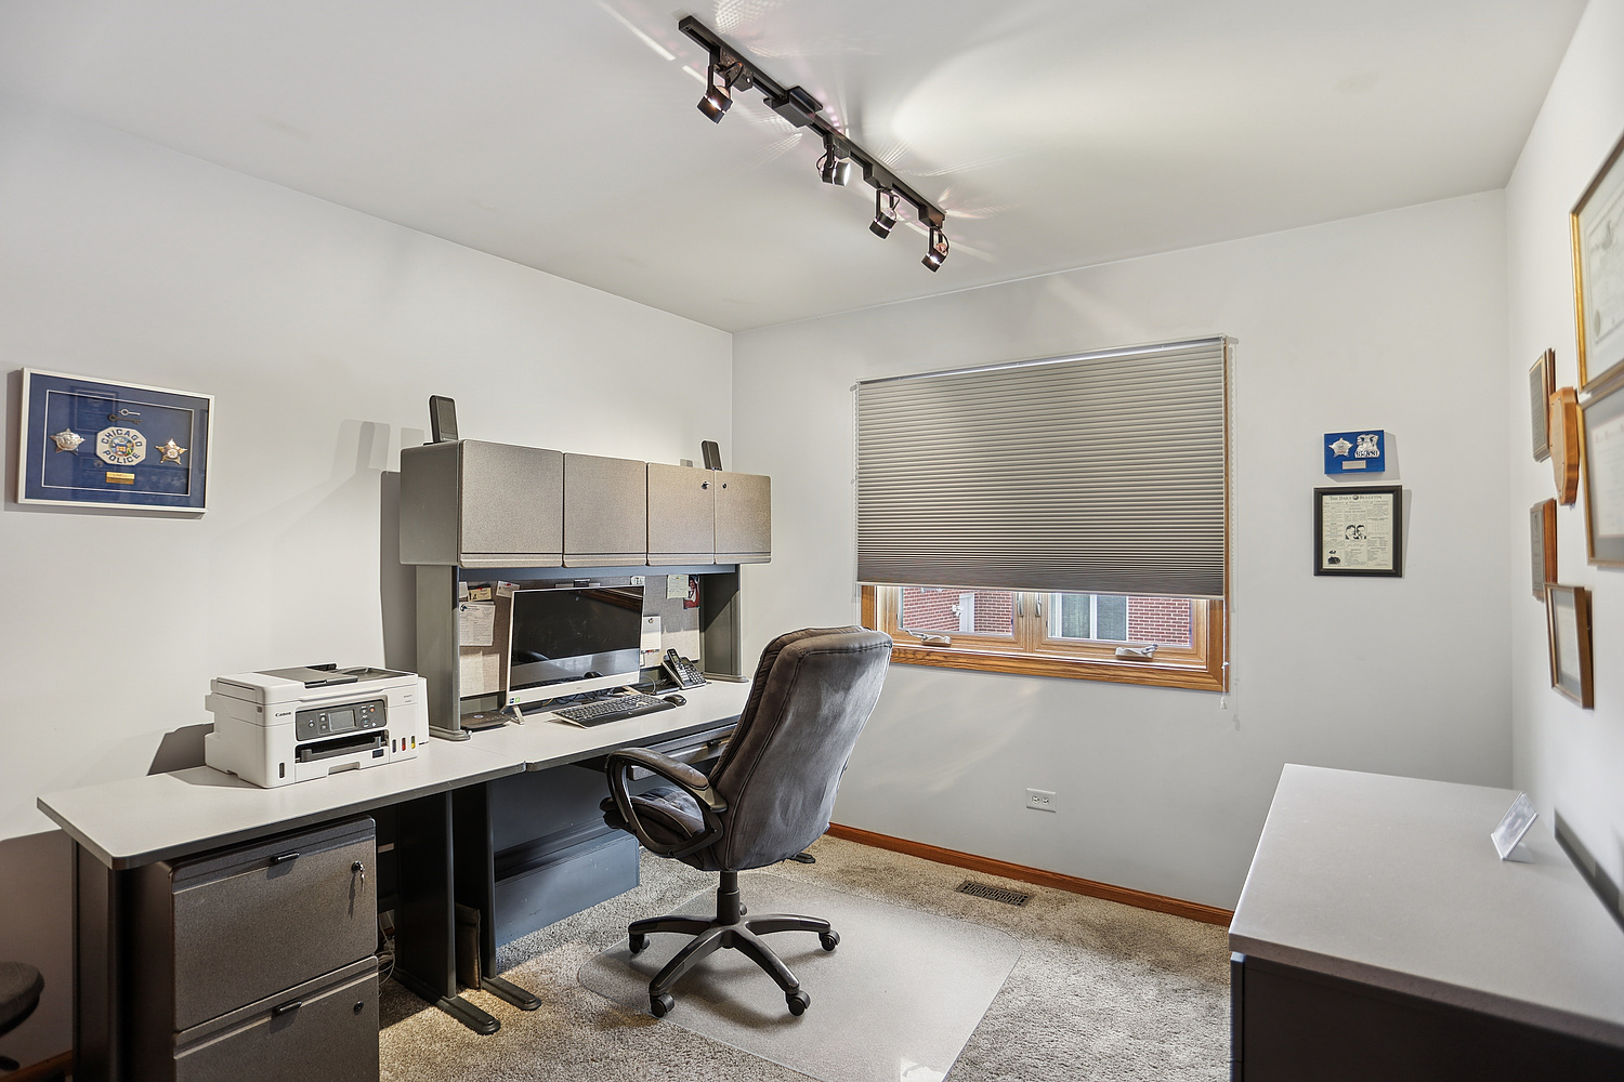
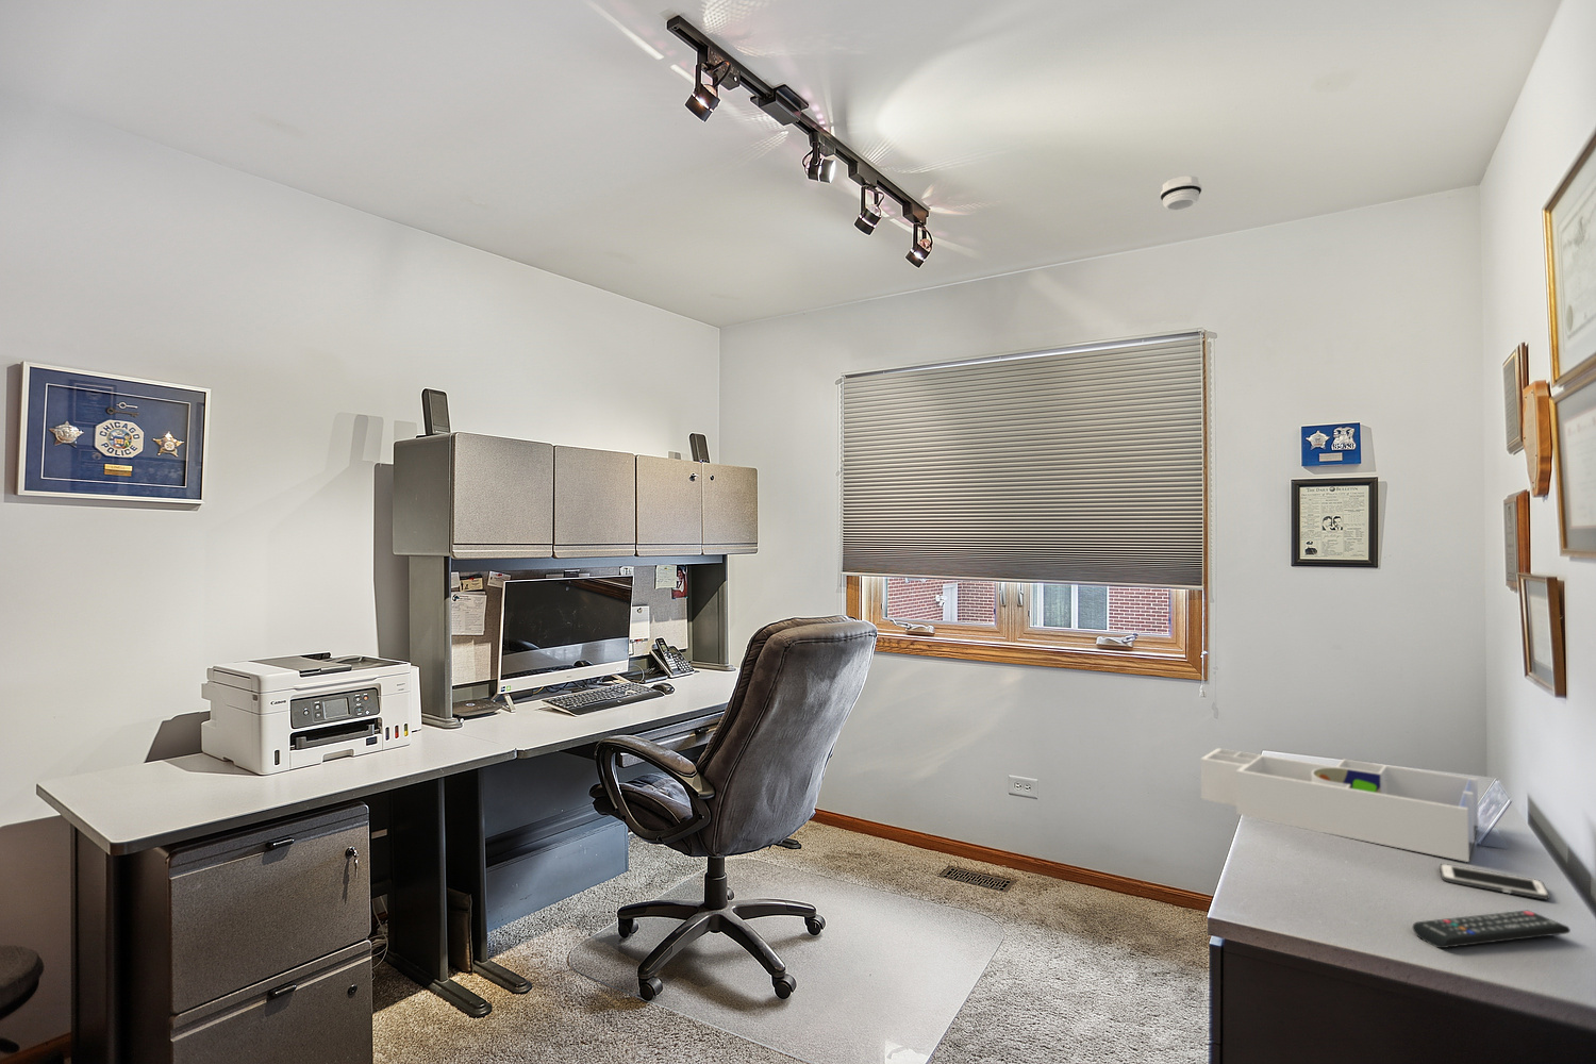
+ remote control (1490, 930)
+ smoke detector (1180, 194)
+ desk organizer (1330, 793)
+ cell phone (1492, 881)
